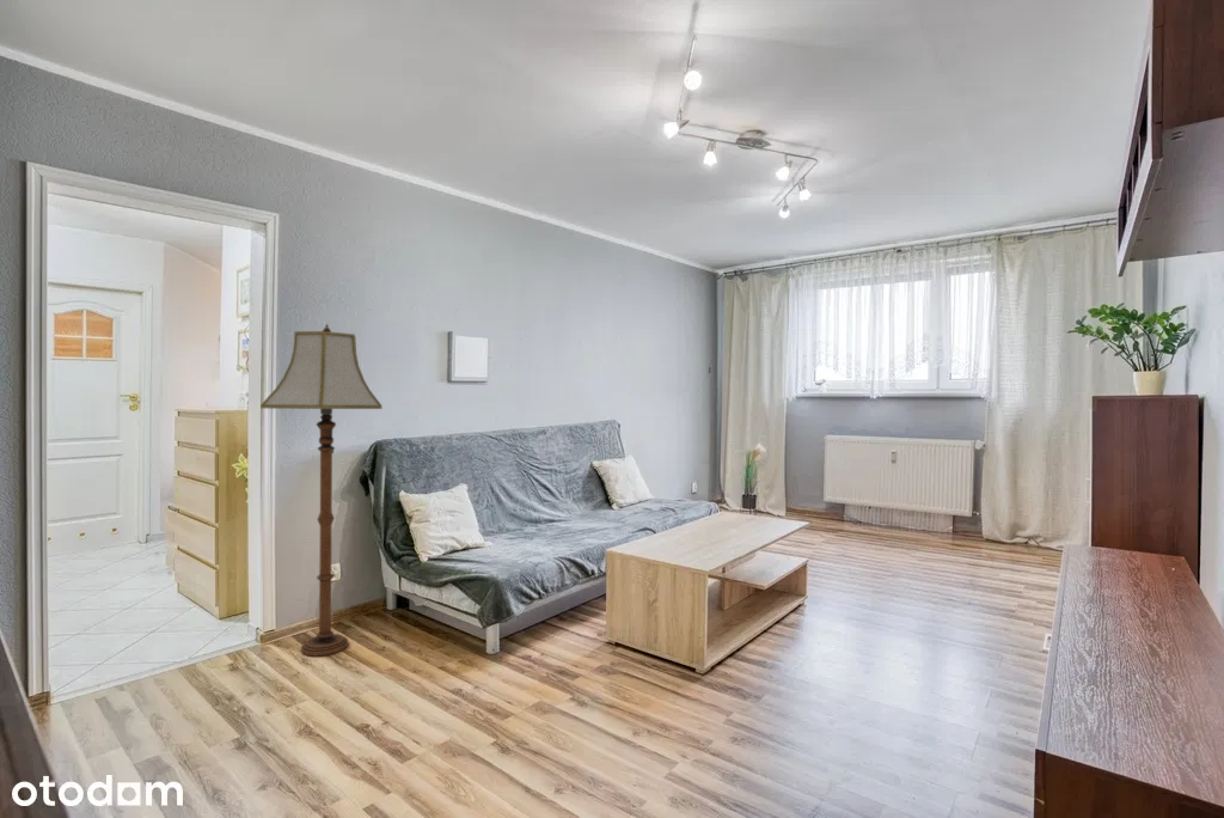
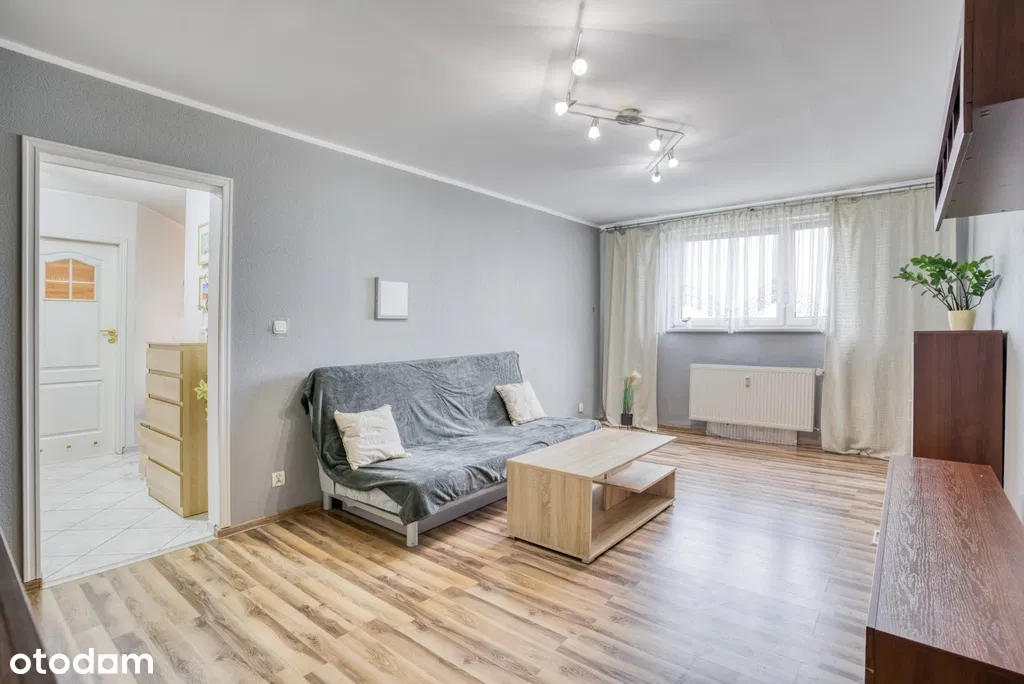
- floor lamp (325, 486)
